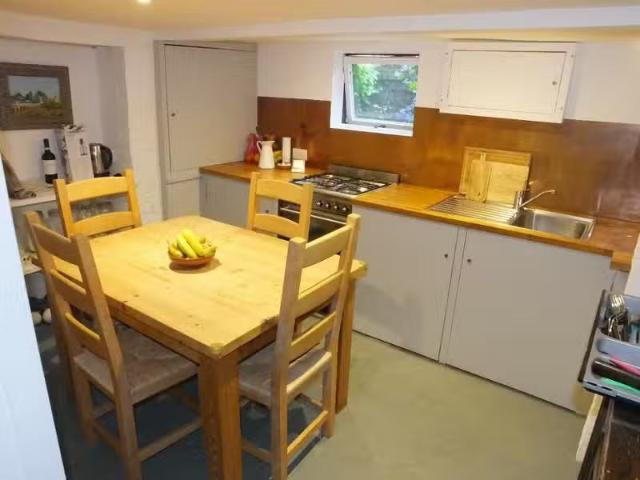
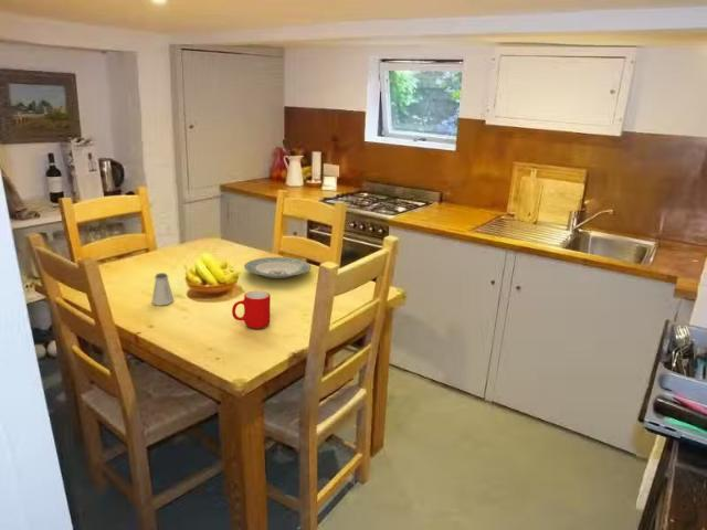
+ plate (277, 269)
+ cup (251, 310)
+ saltshaker (161, 288)
